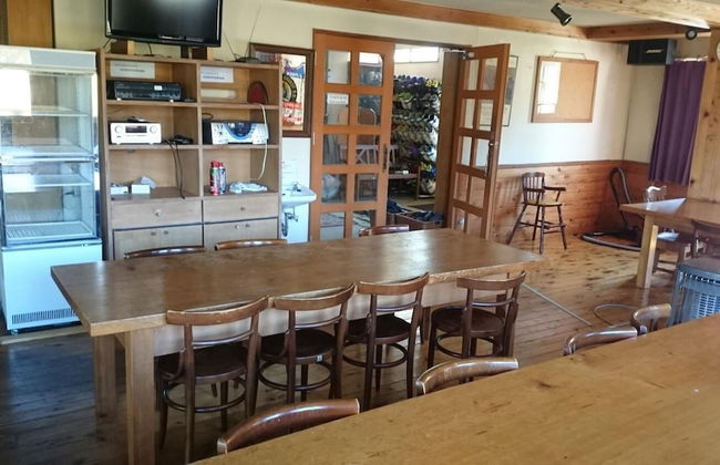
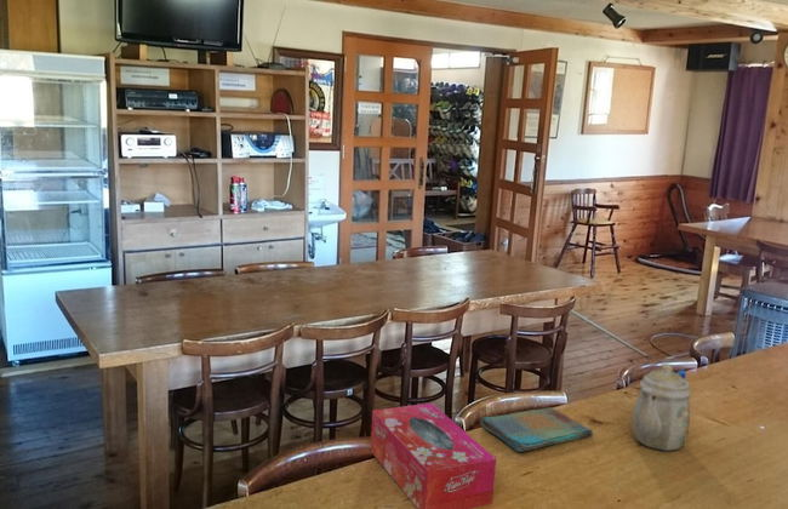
+ teapot (662, 402)
+ dish towel (535, 427)
+ tissue box (428, 454)
